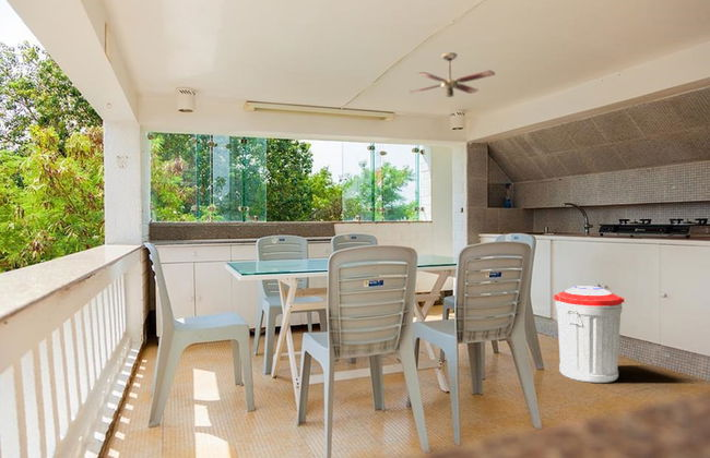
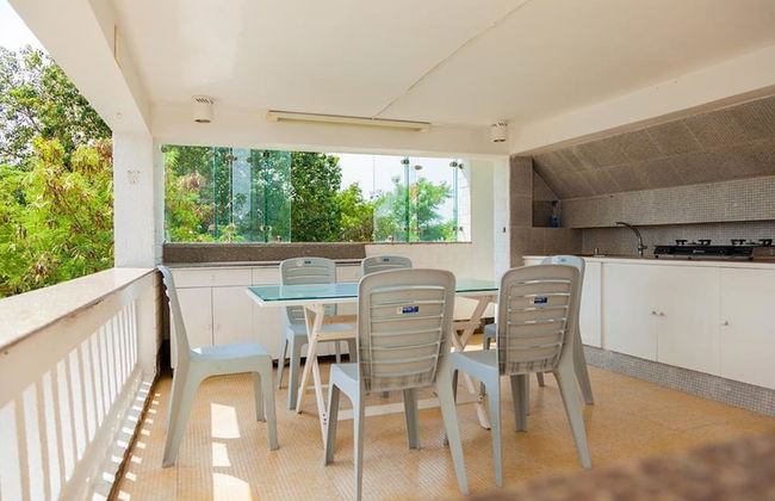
- trash can (588, 330)
- ceiling fan (449, 75)
